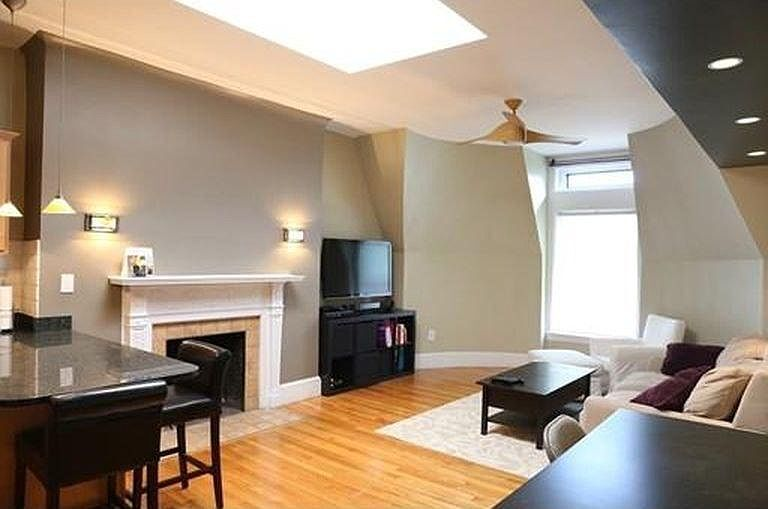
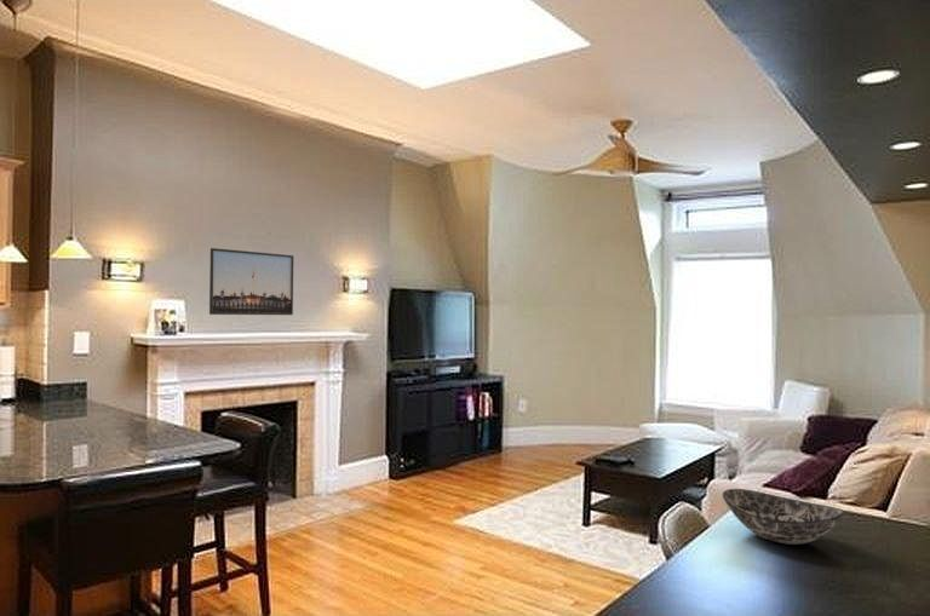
+ bowl (780, 519)
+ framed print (253, 283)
